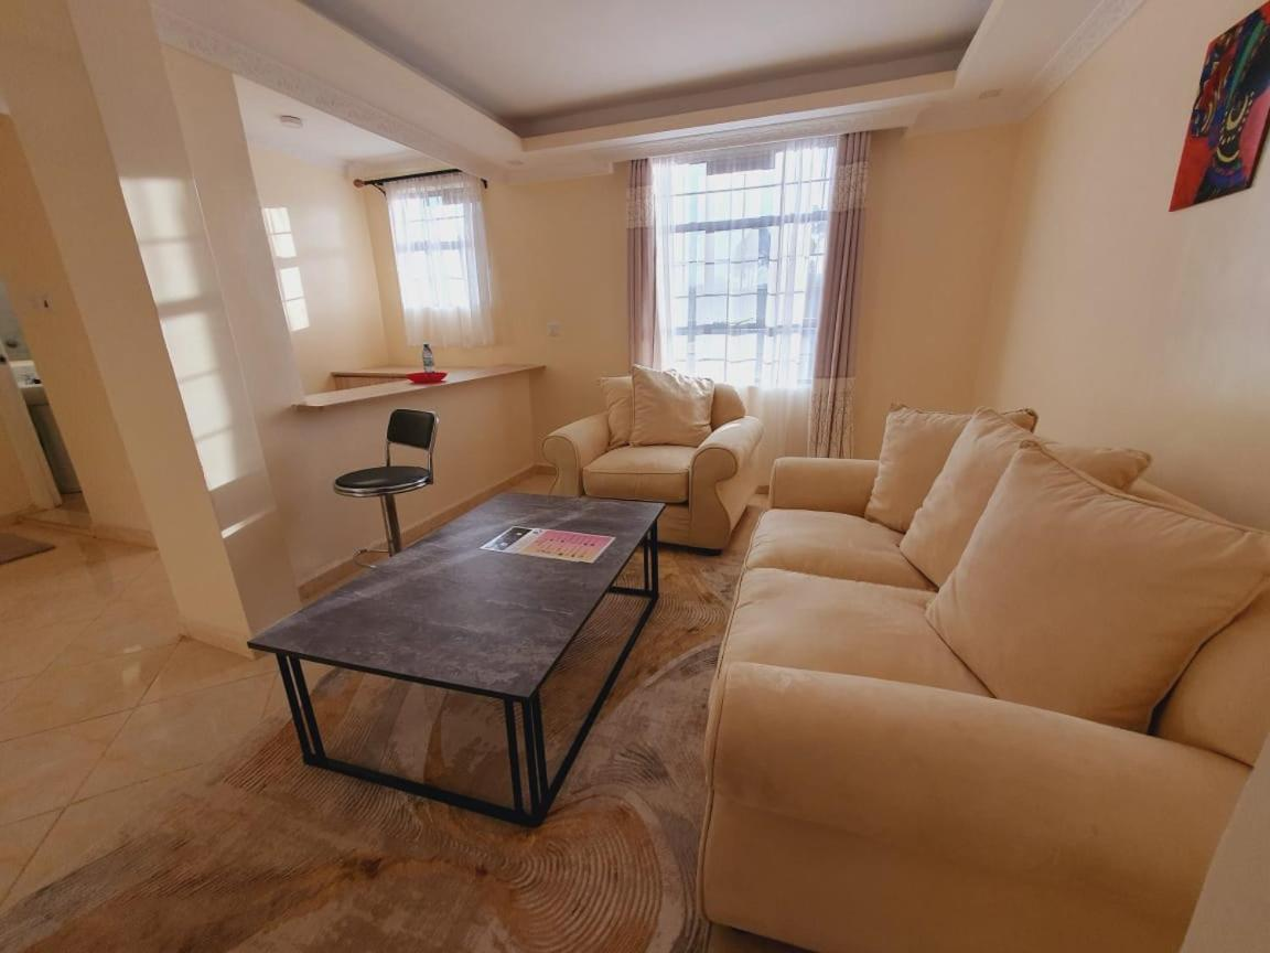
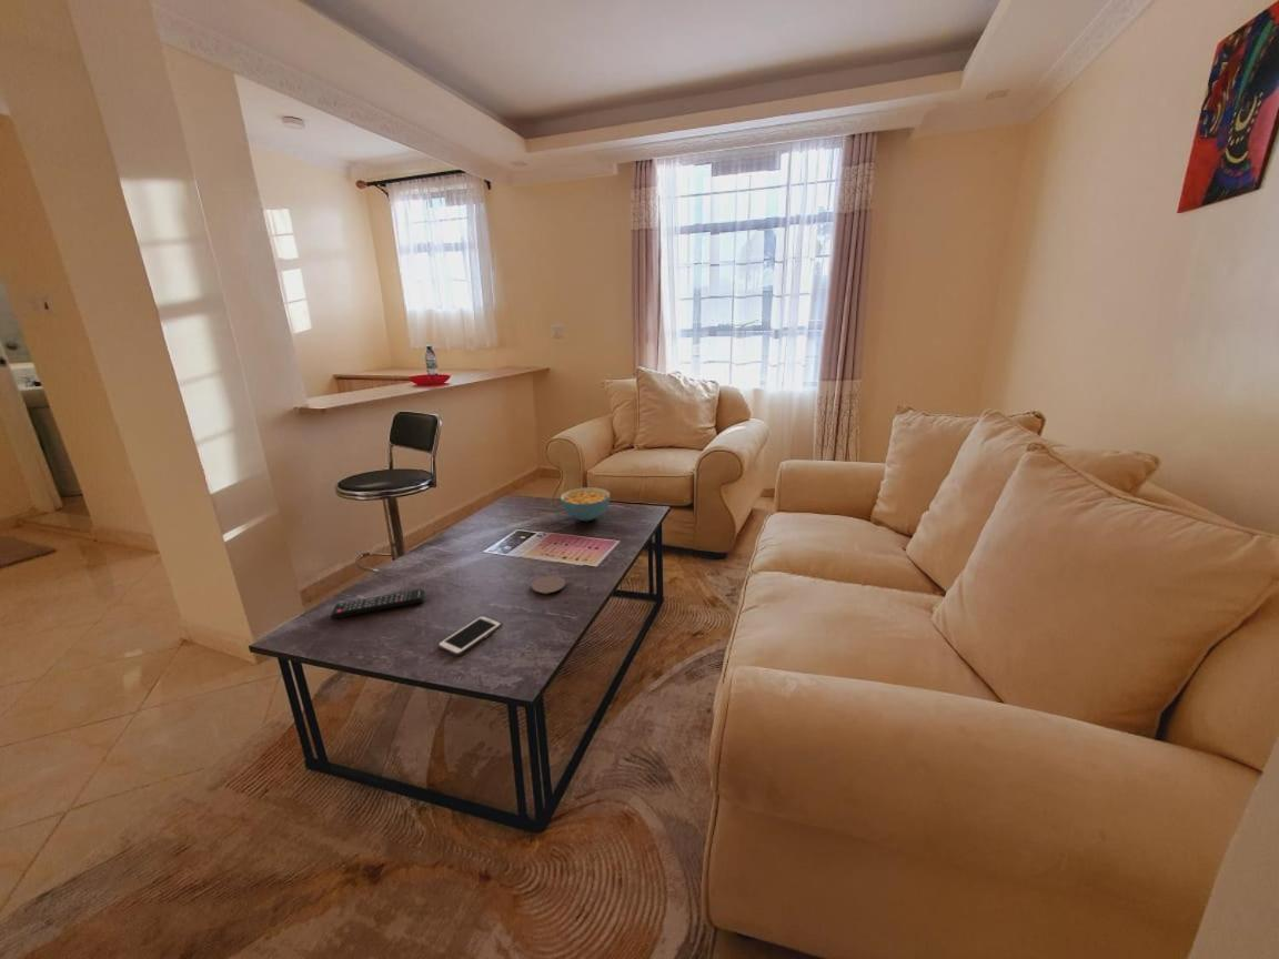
+ cereal bowl (585, 506)
+ remote control (379, 604)
+ coaster (548, 585)
+ cell phone (471, 634)
